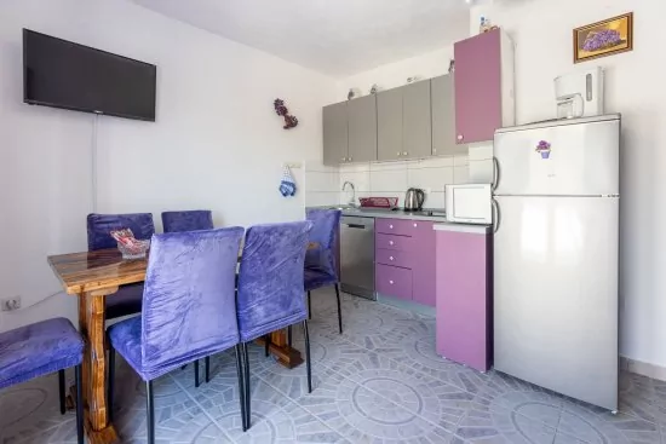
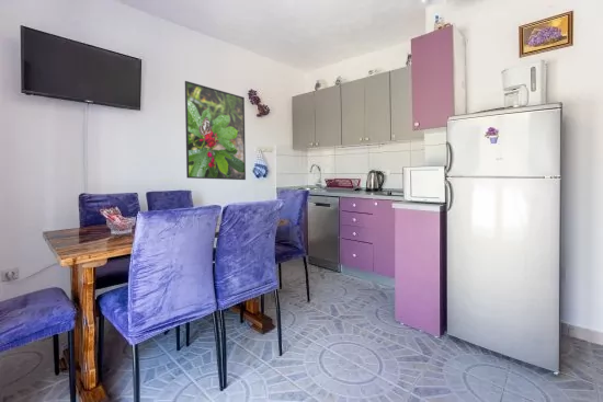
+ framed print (217, 134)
